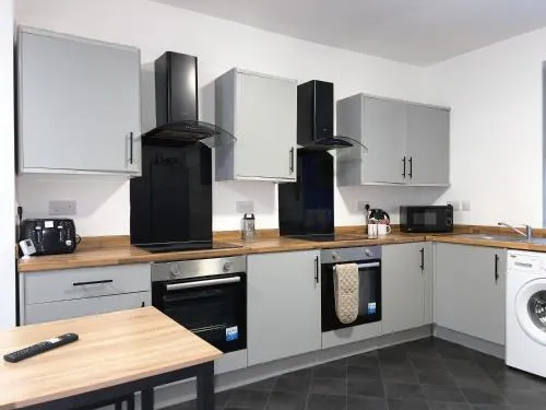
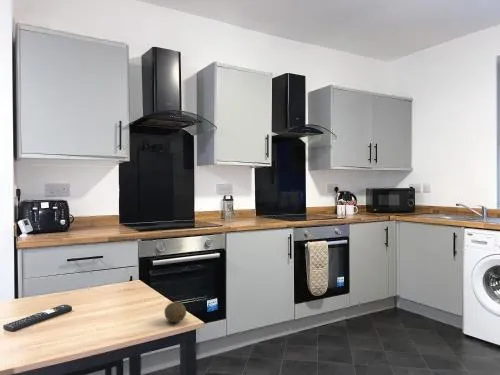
+ fruit (175, 312)
